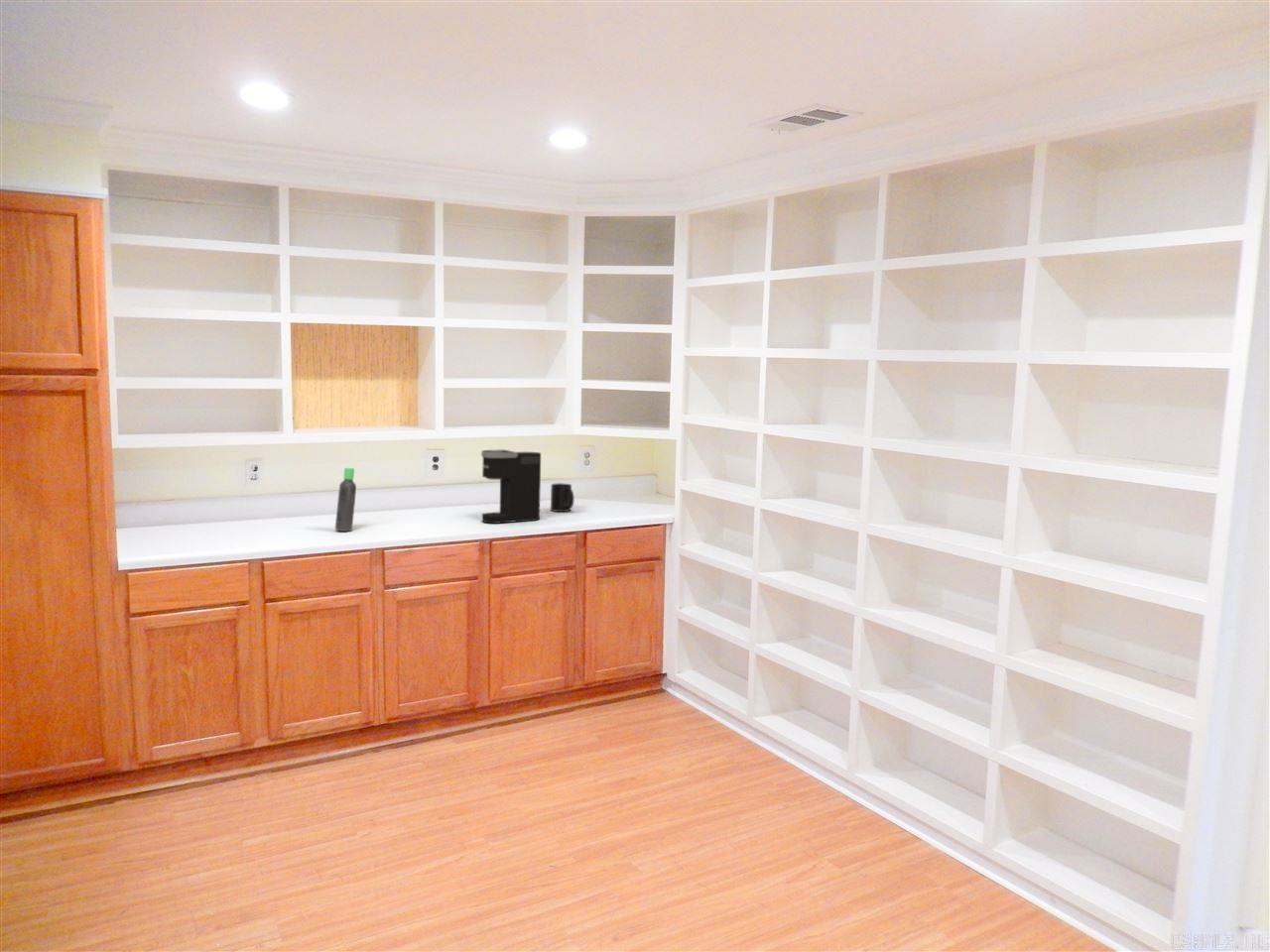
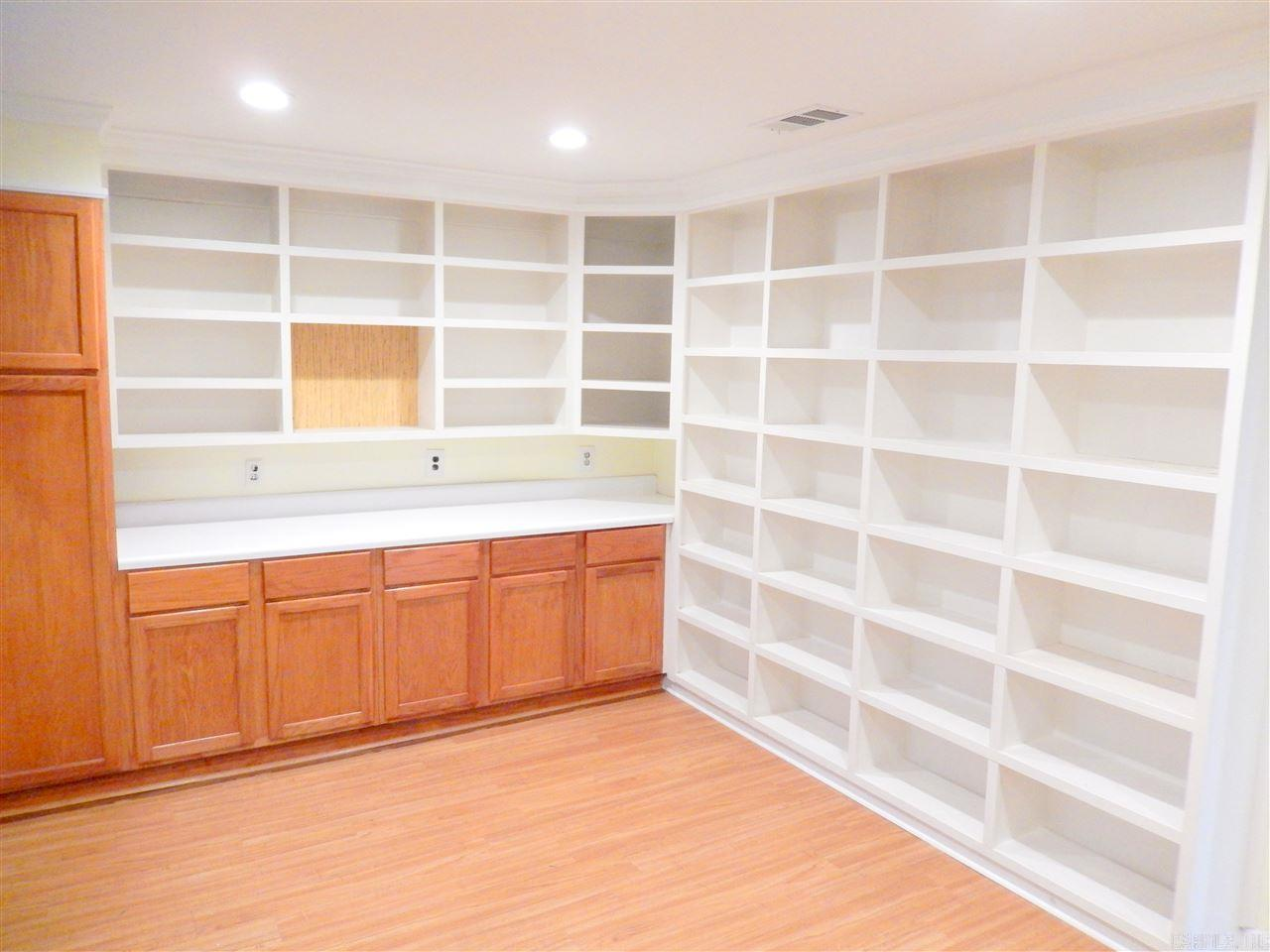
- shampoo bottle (345, 499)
- mug (563, 498)
- coffee maker (511, 485)
